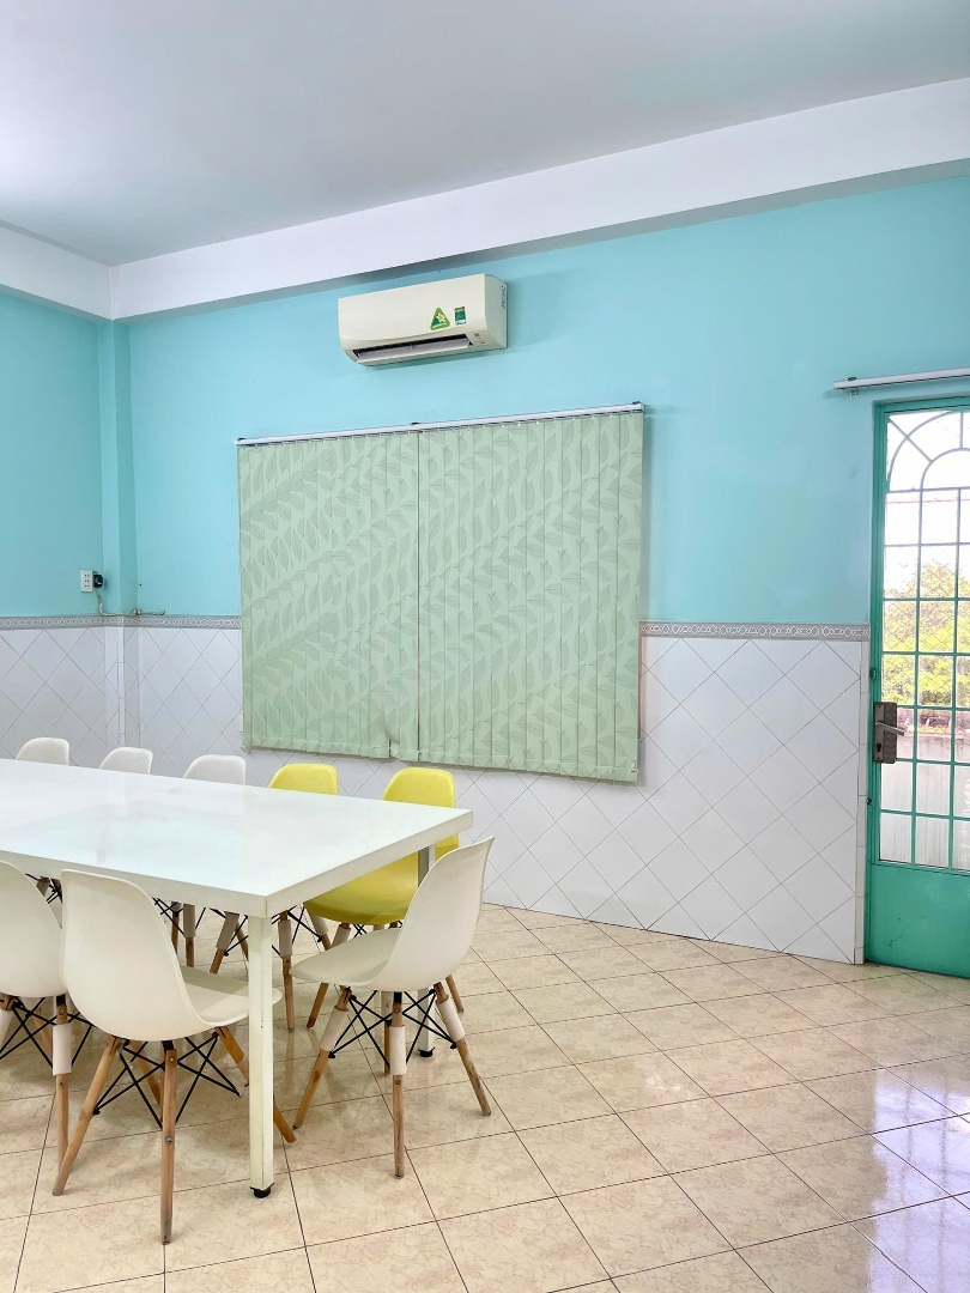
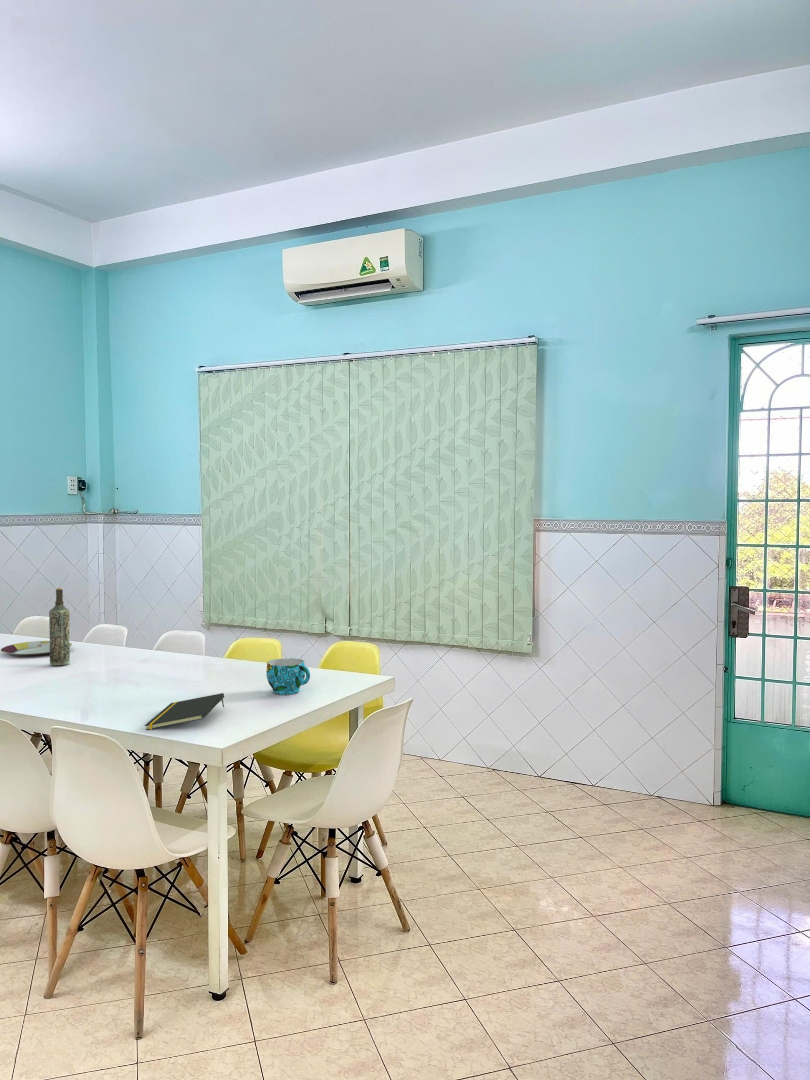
+ cup (288, 676)
+ notepad (186, 710)
+ bottle (59, 626)
+ plate (36, 649)
